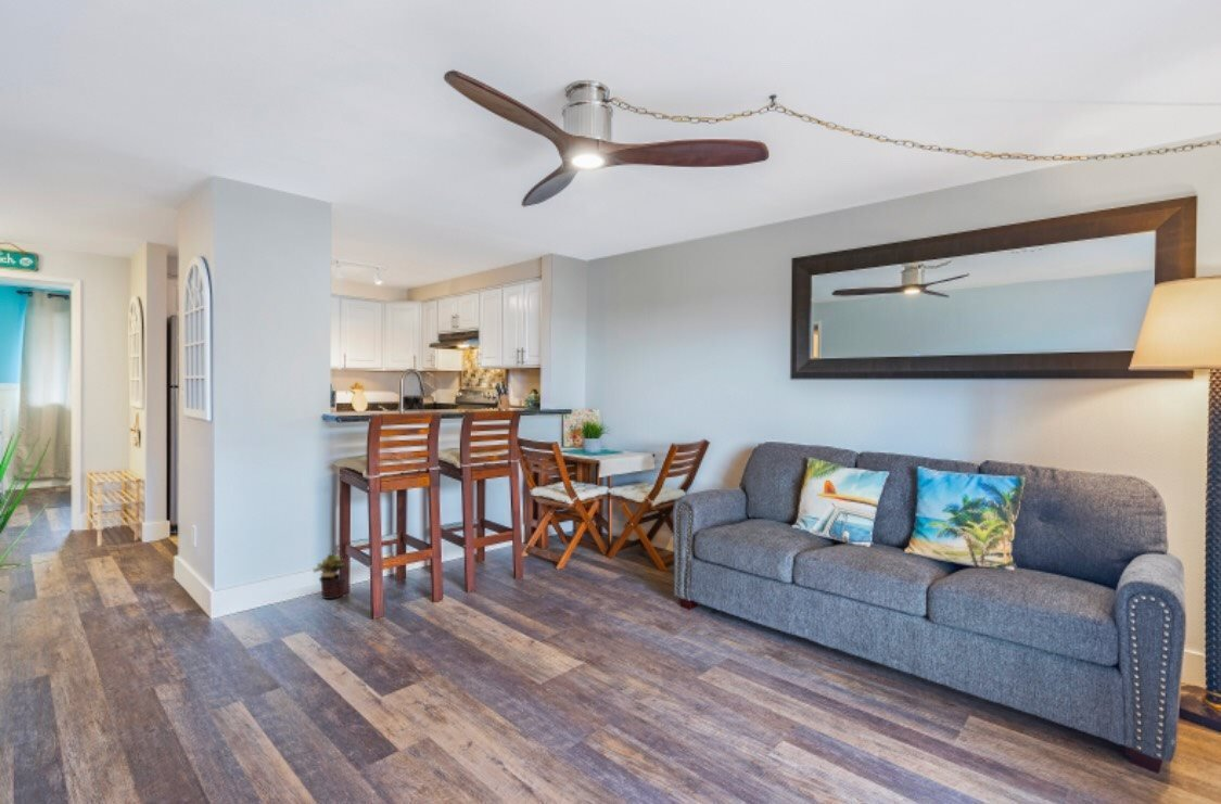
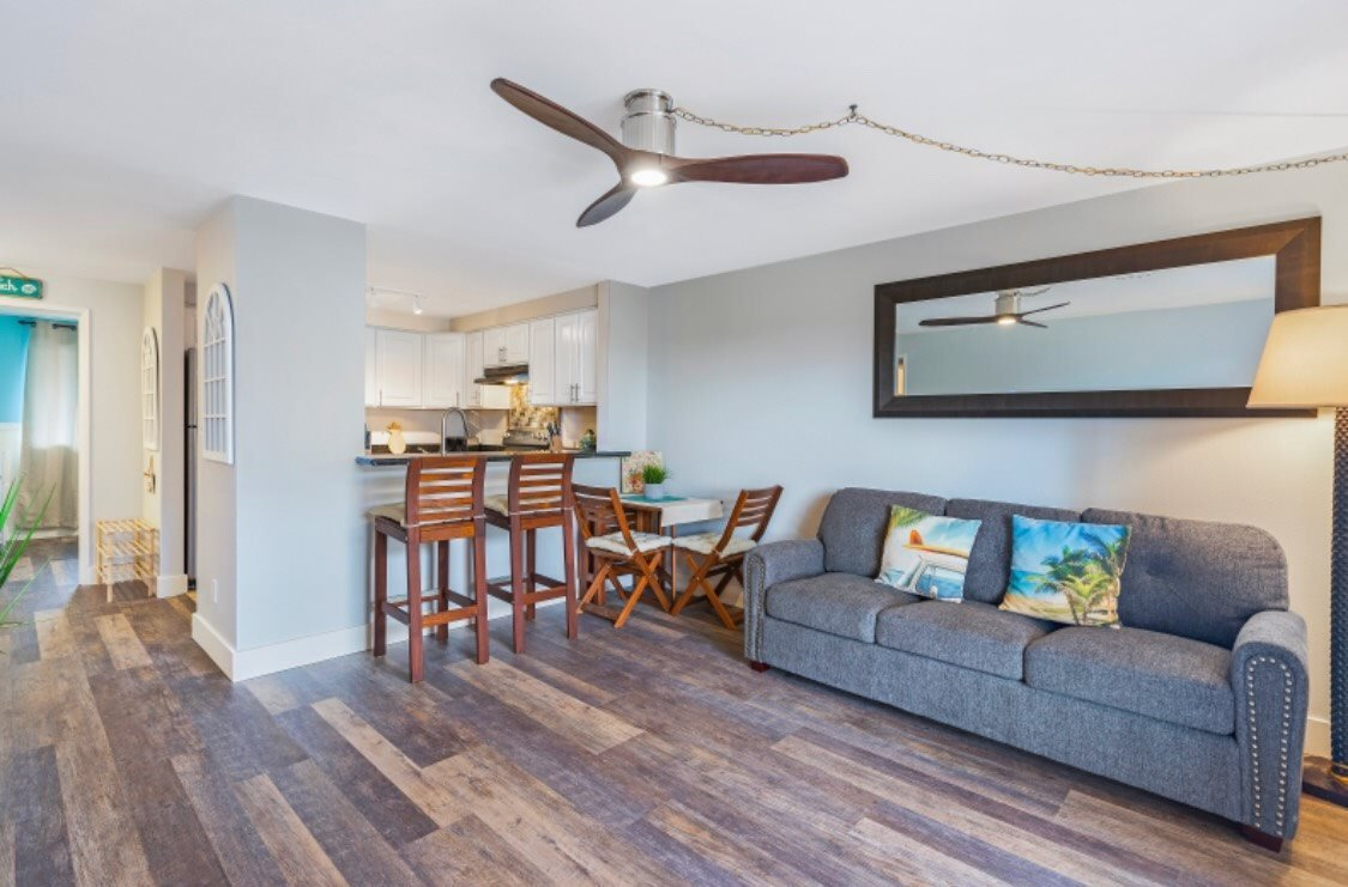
- potted plant (330, 574)
